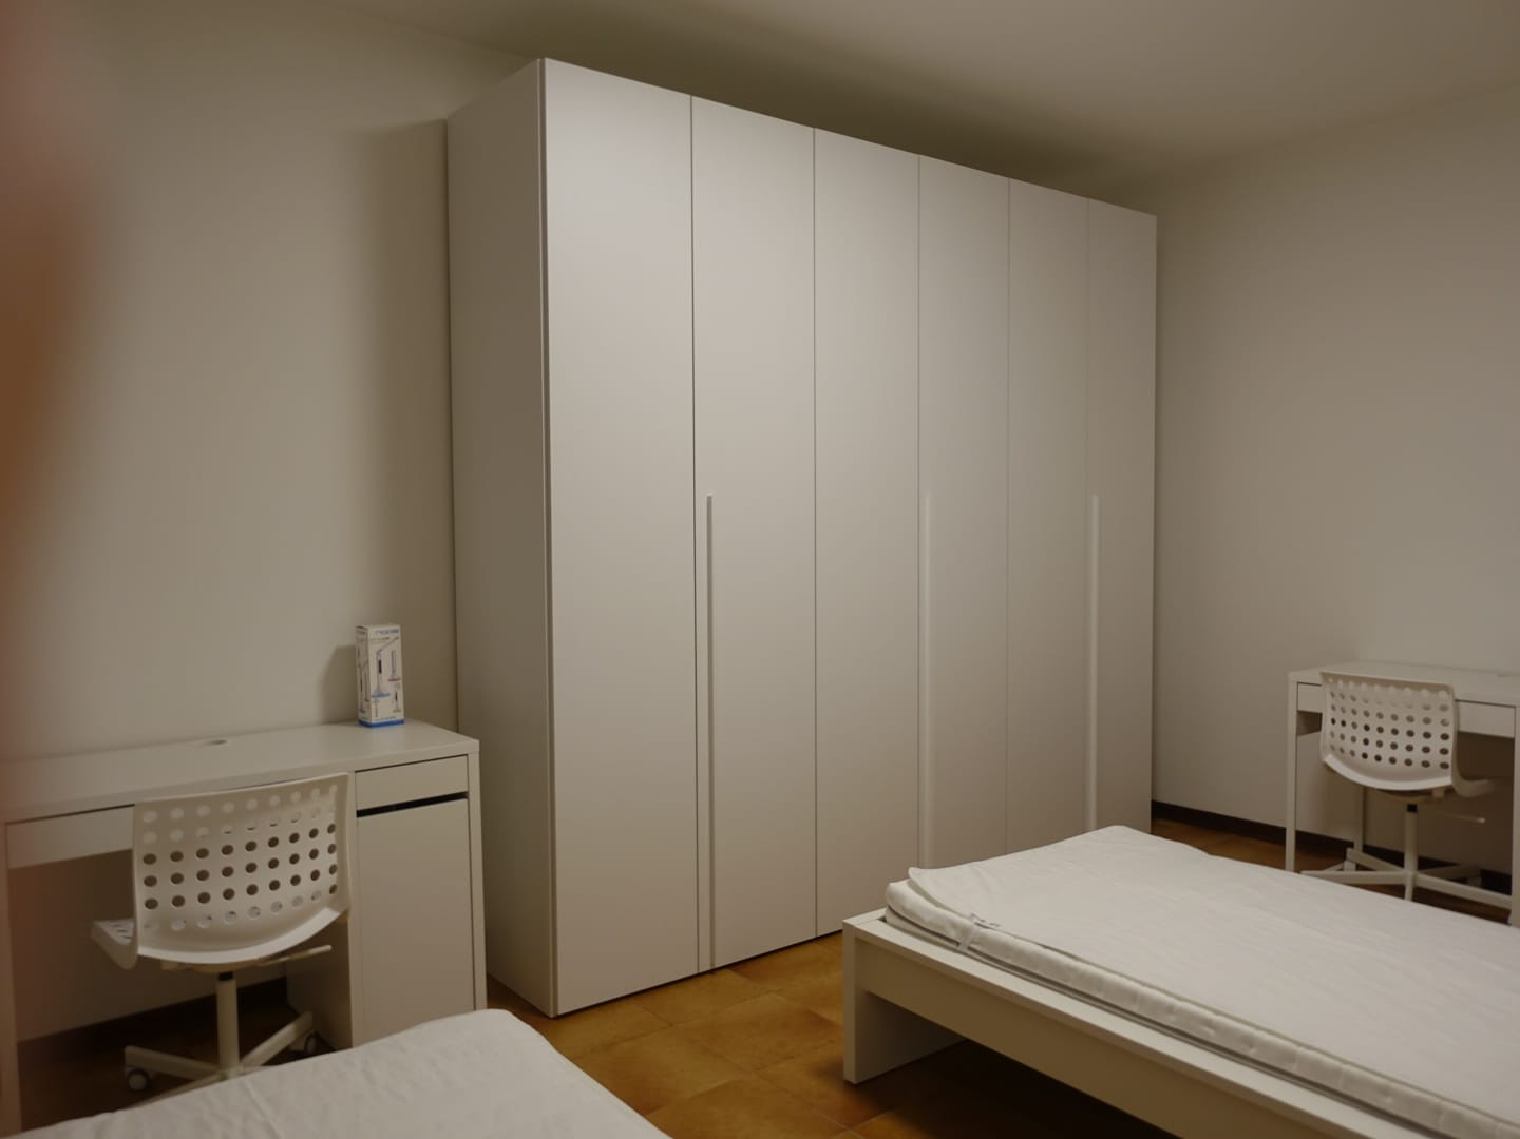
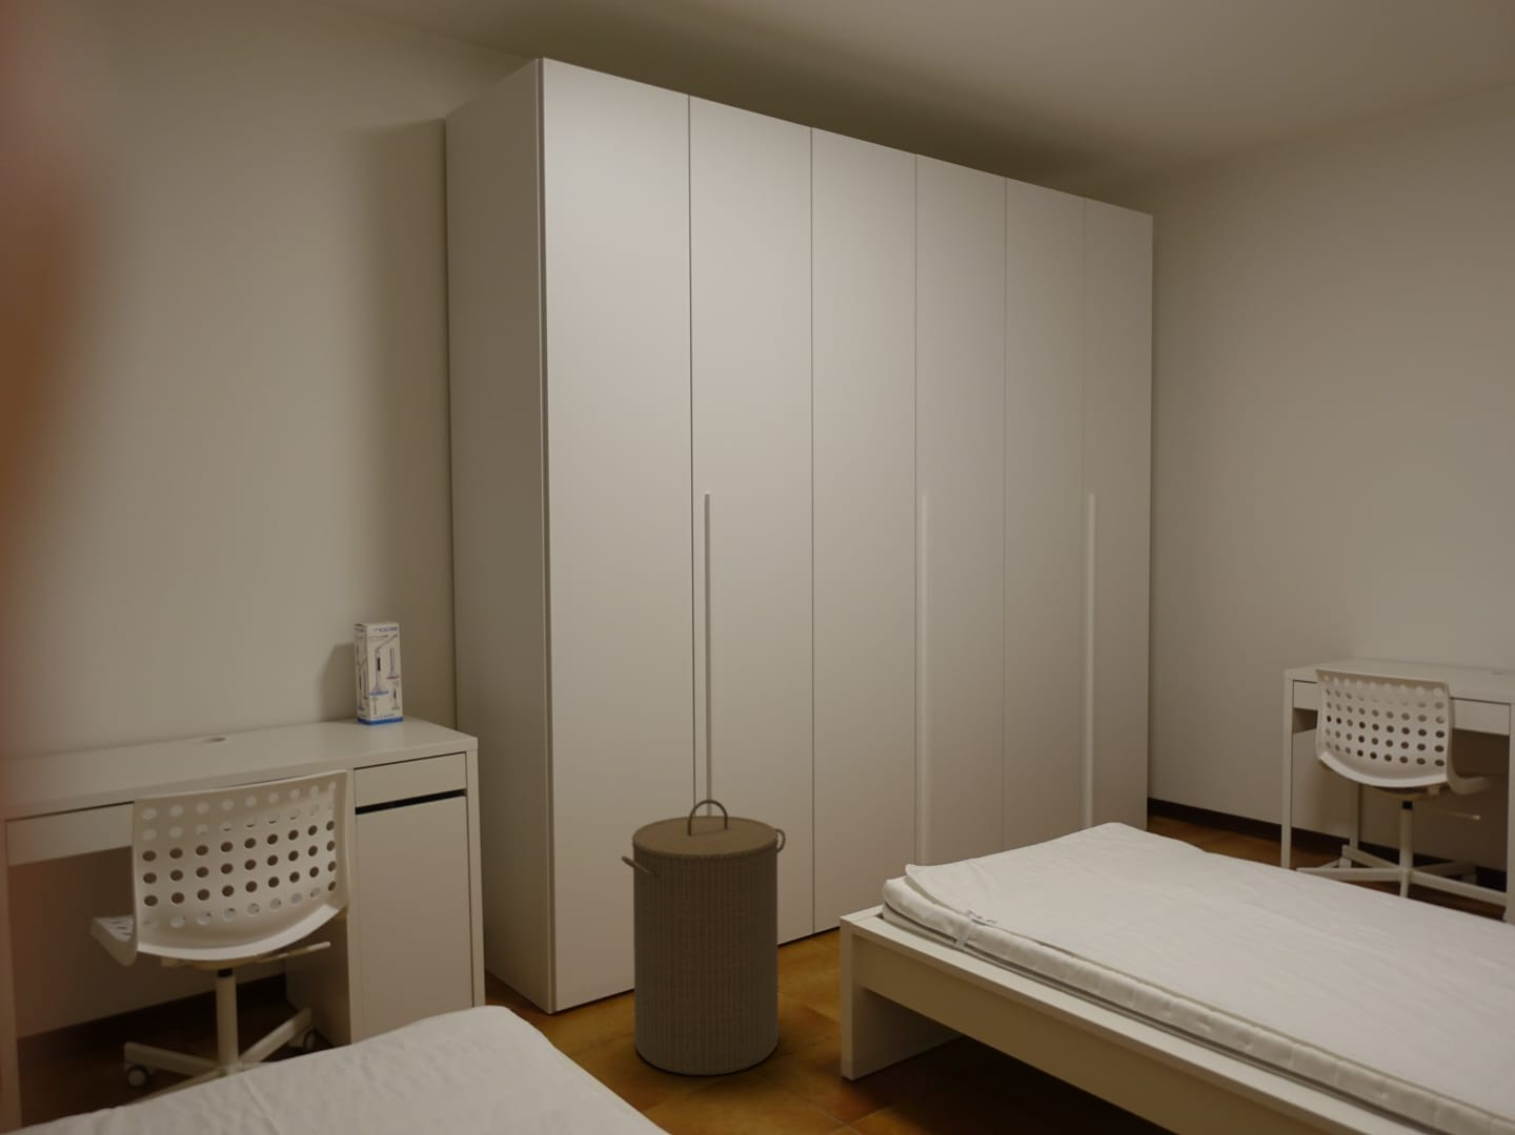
+ laundry hamper (705, 920)
